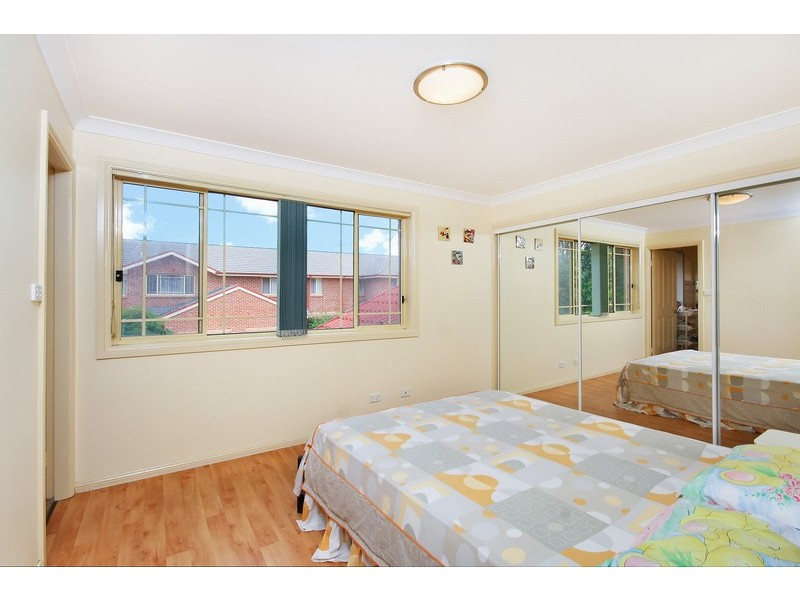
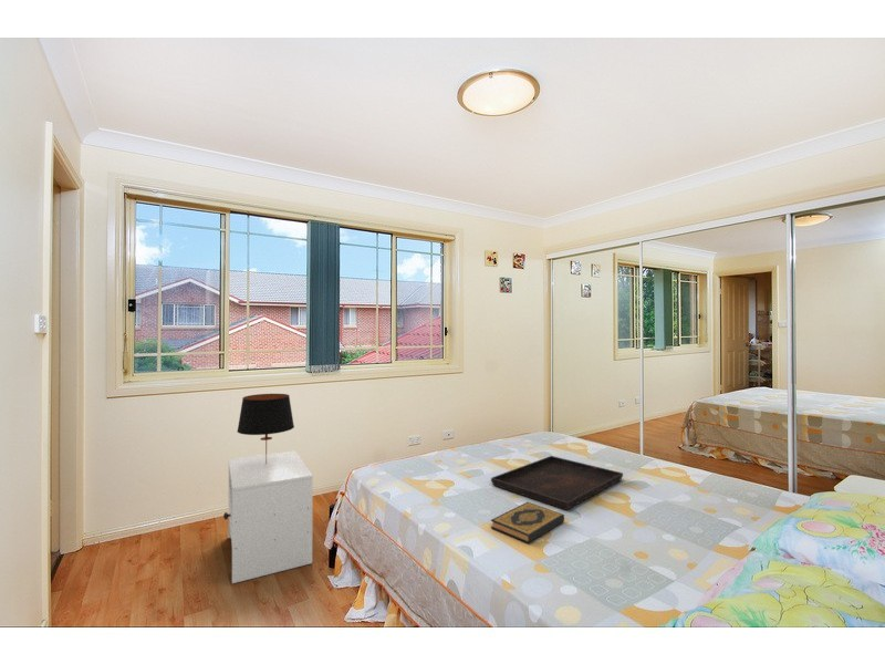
+ table lamp (266, 429)
+ serving tray (558, 478)
+ nightstand (264, 508)
+ hardback book (528, 520)
